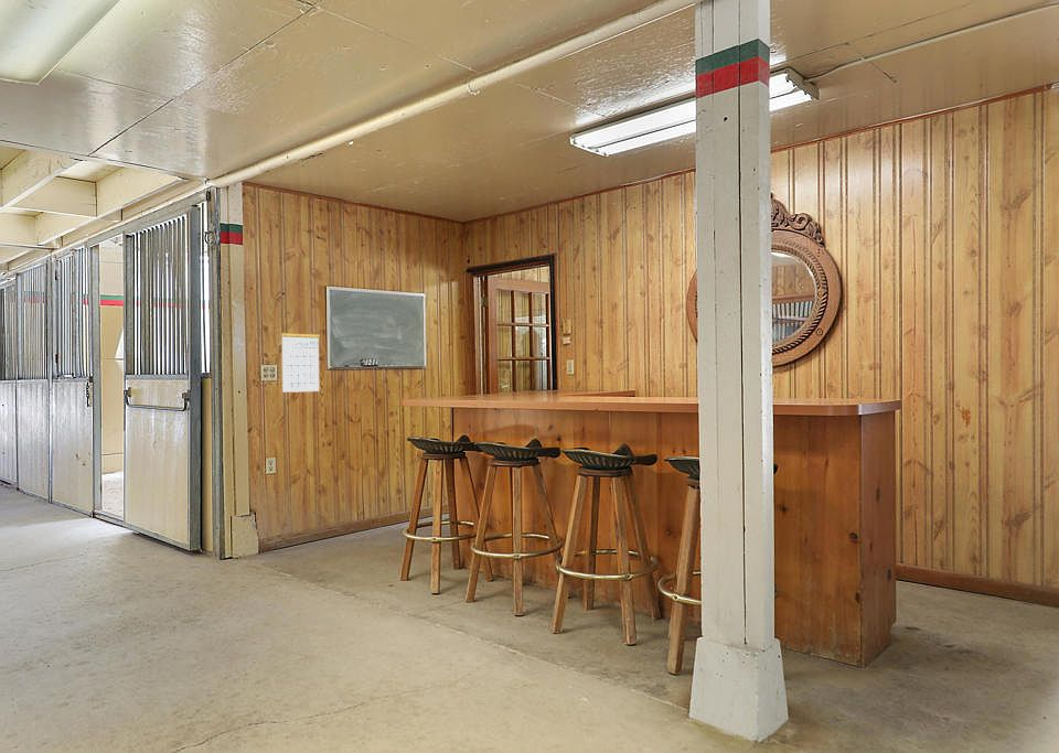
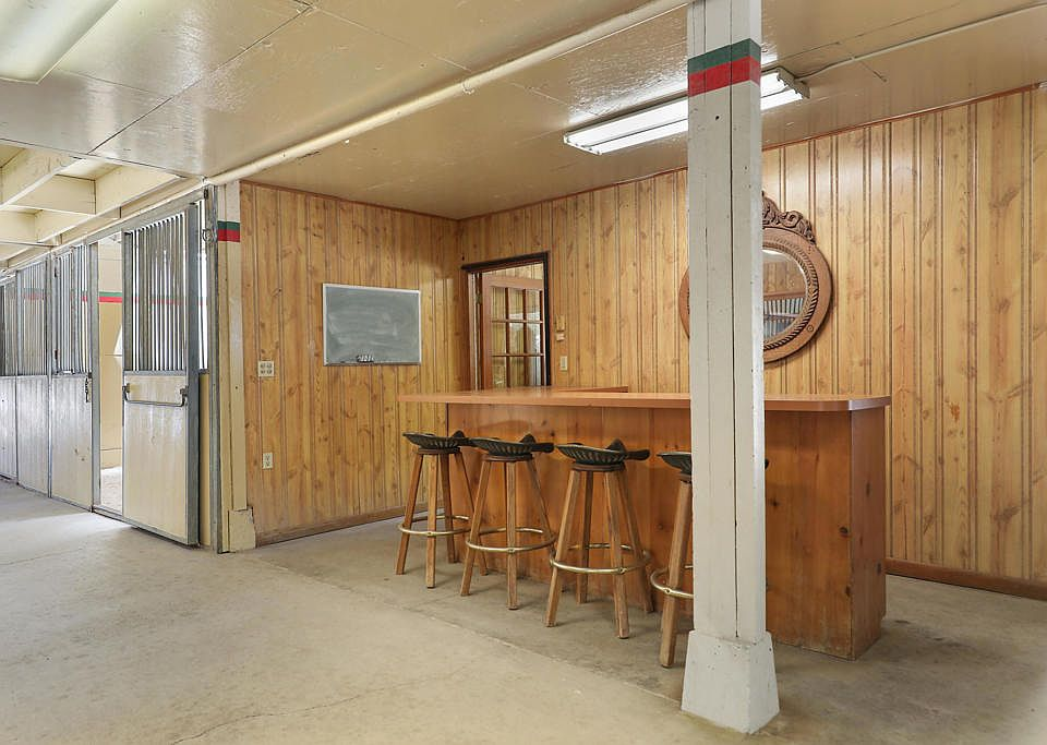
- calendar (300, 356)
